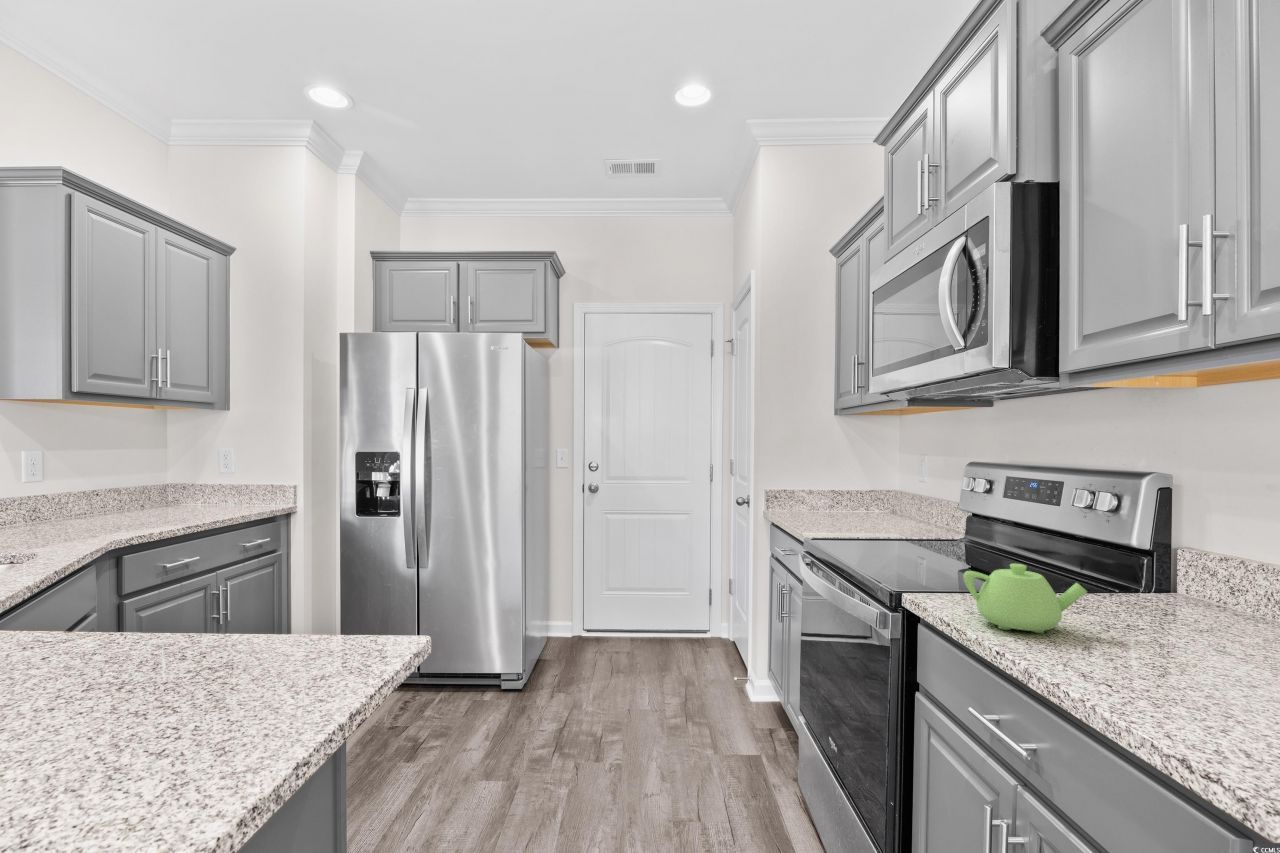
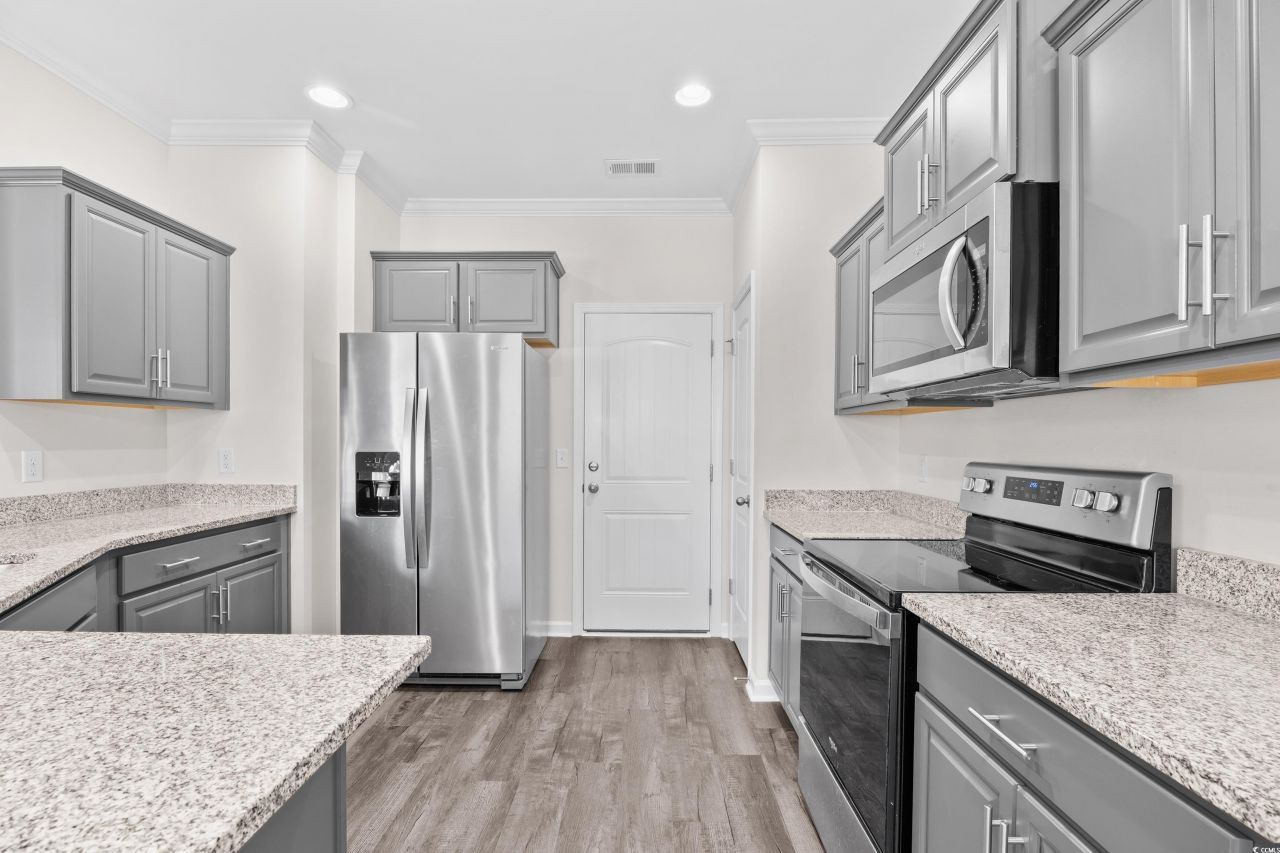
- teapot (1023, 595)
